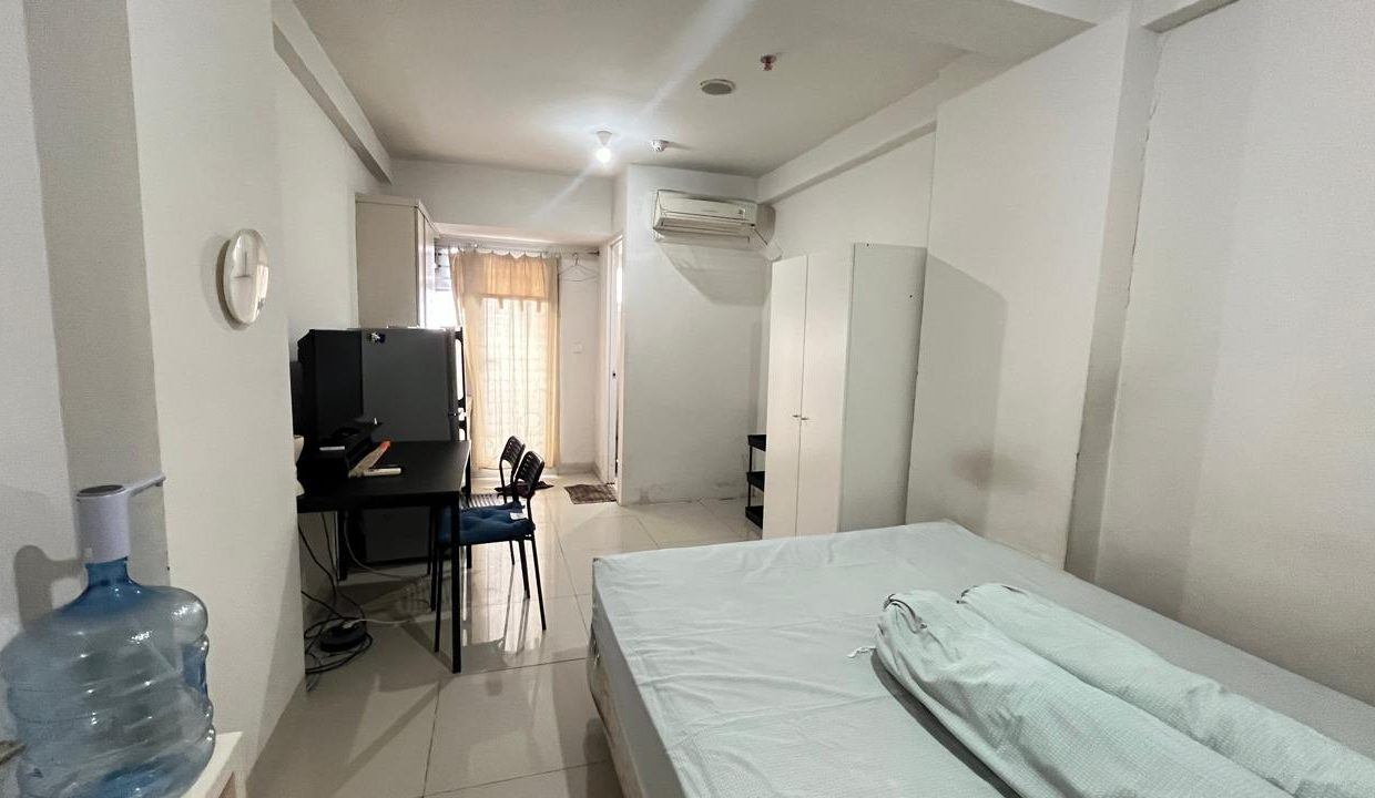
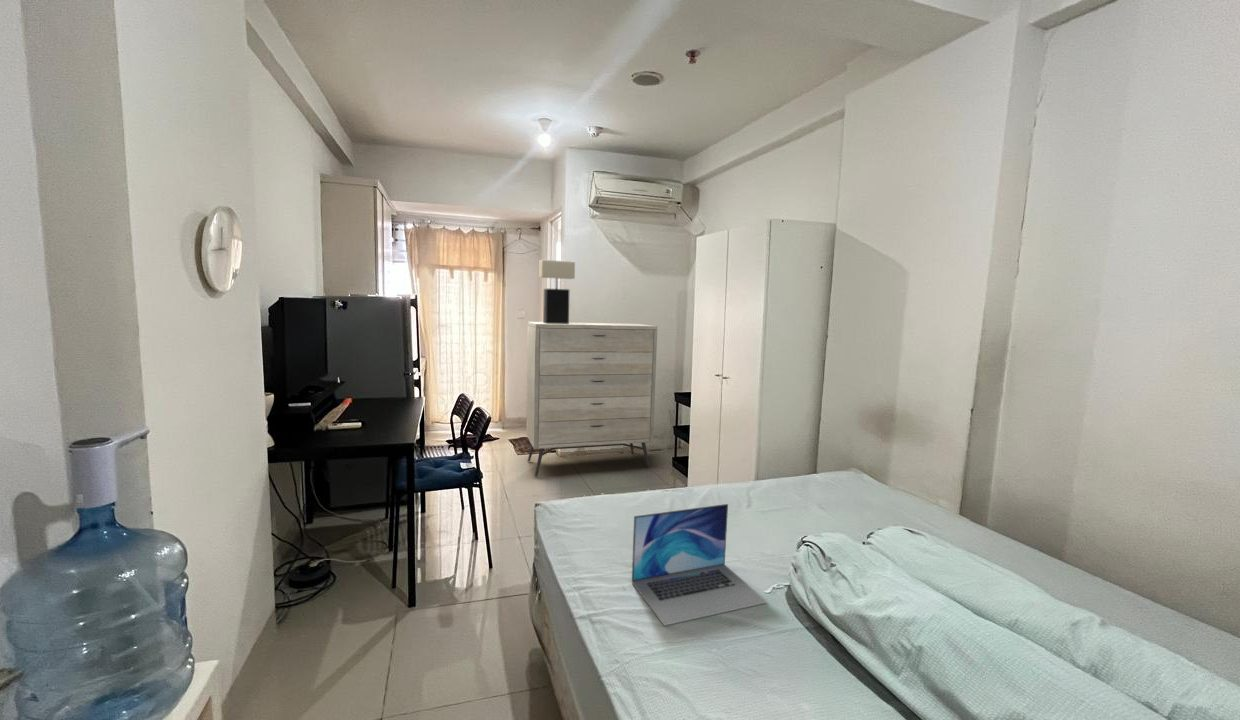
+ dresser (590, 395)
+ table lamp (556, 292)
+ laptop (699, 558)
